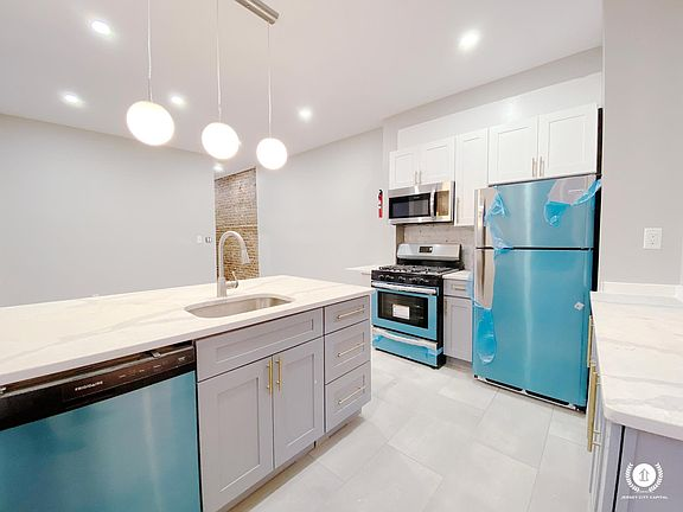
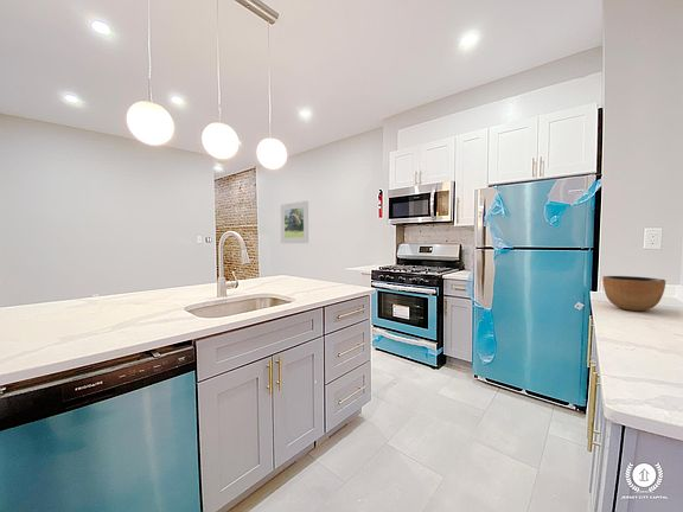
+ bowl (632, 293)
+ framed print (294, 223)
